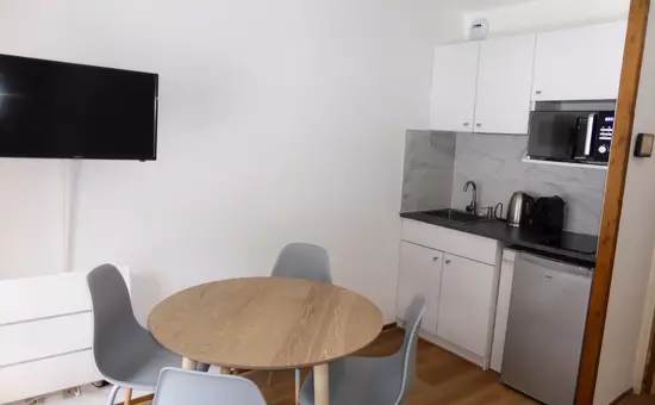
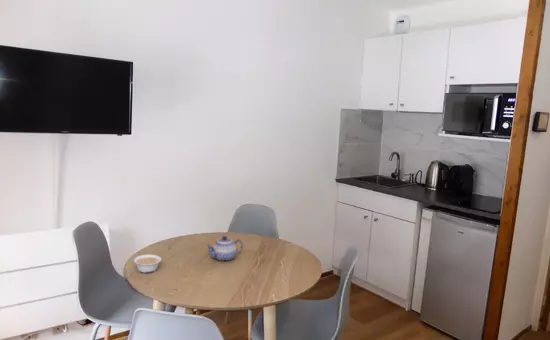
+ legume (147, 263)
+ teapot (225, 246)
